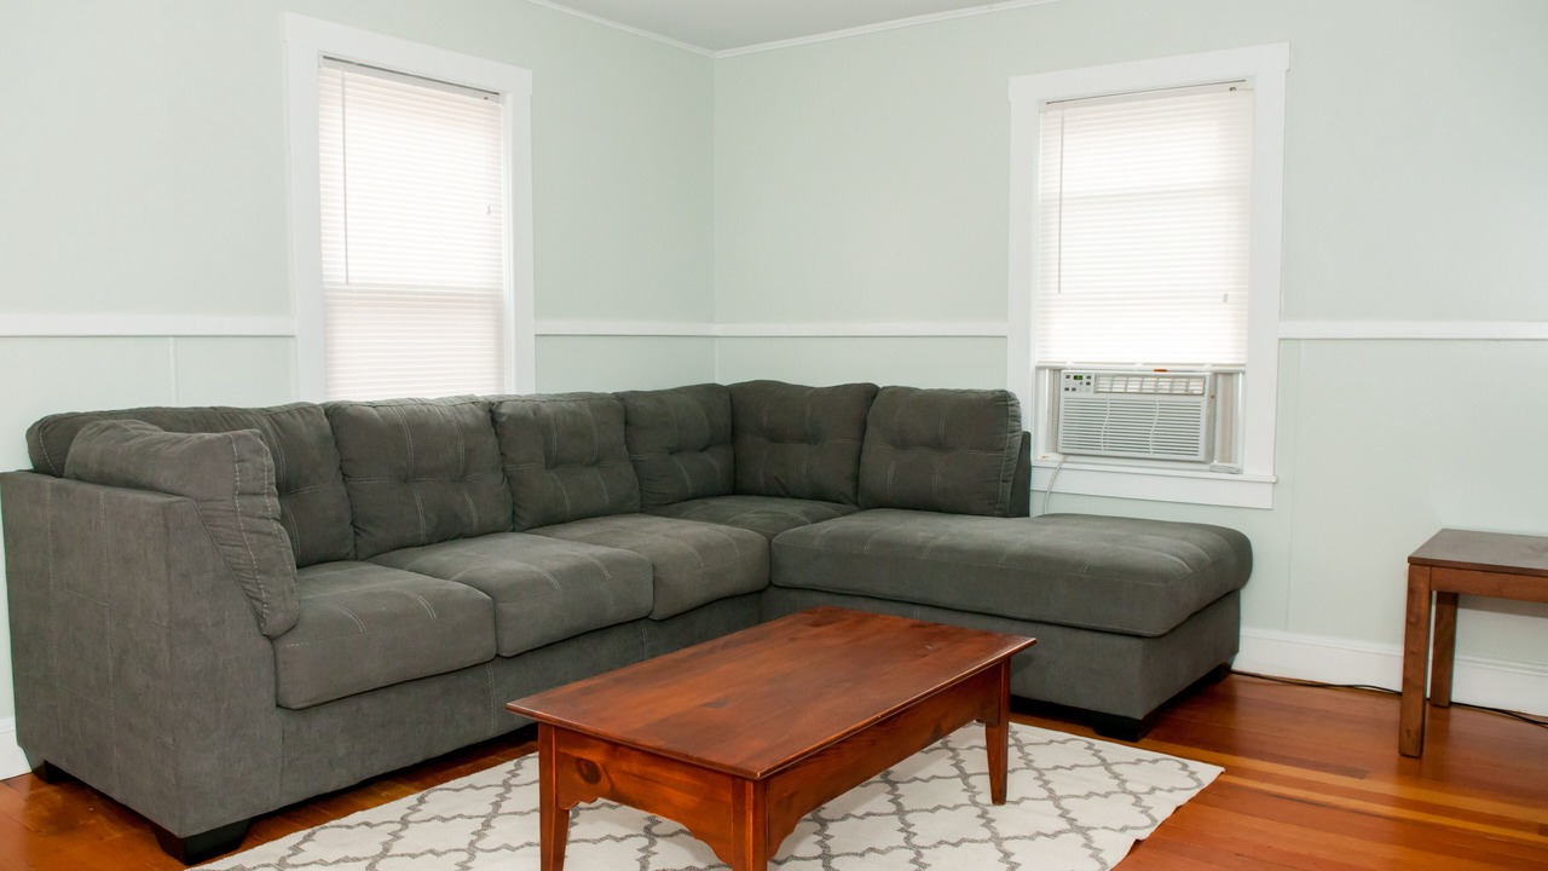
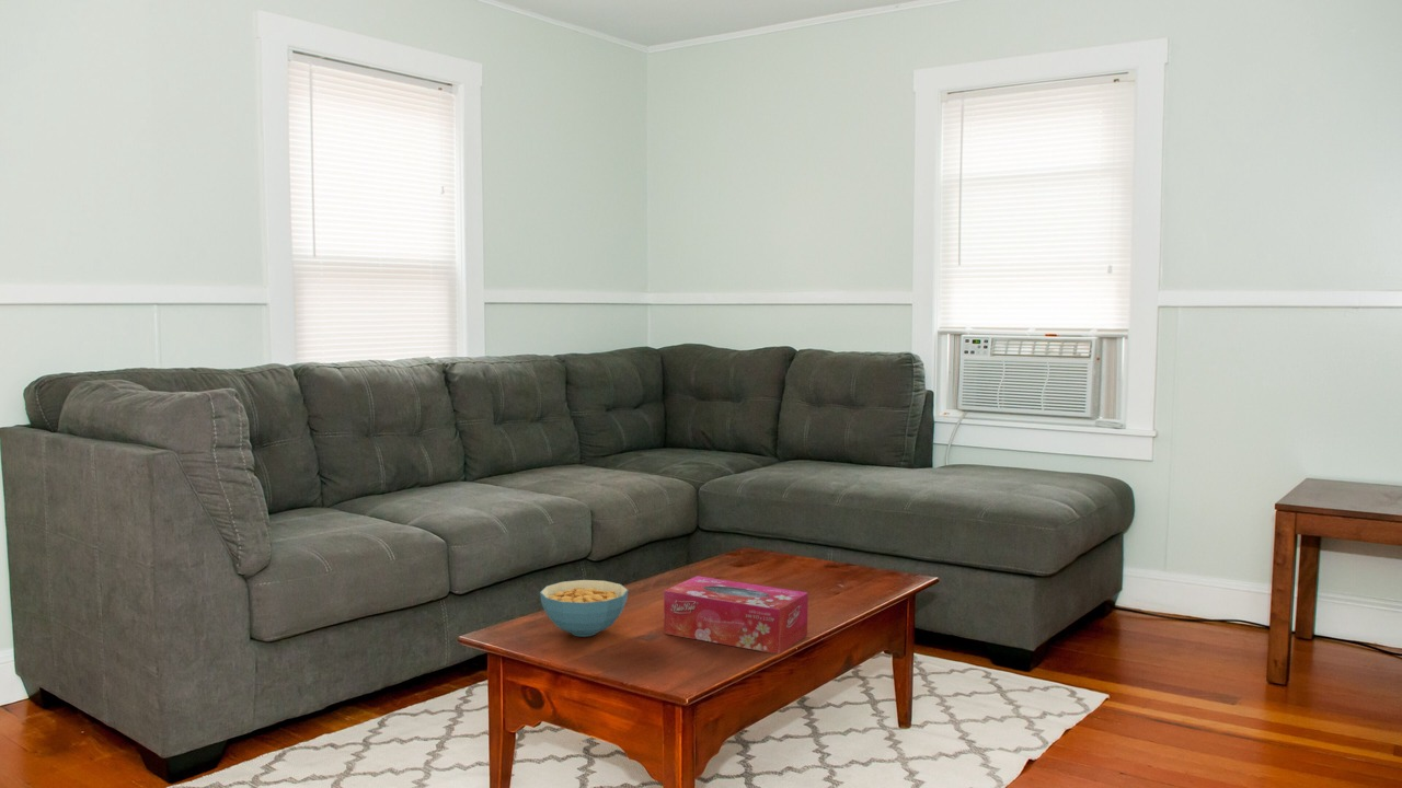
+ tissue box (735, 613)
+ cereal bowl (584, 612)
